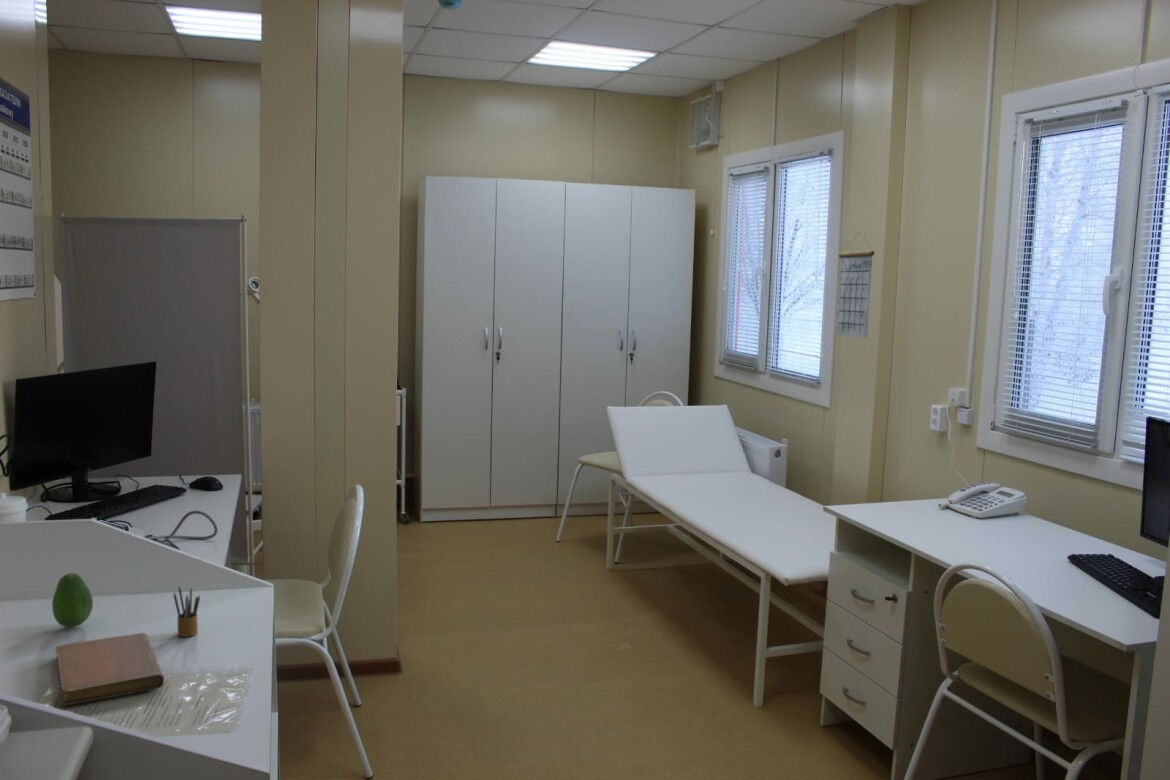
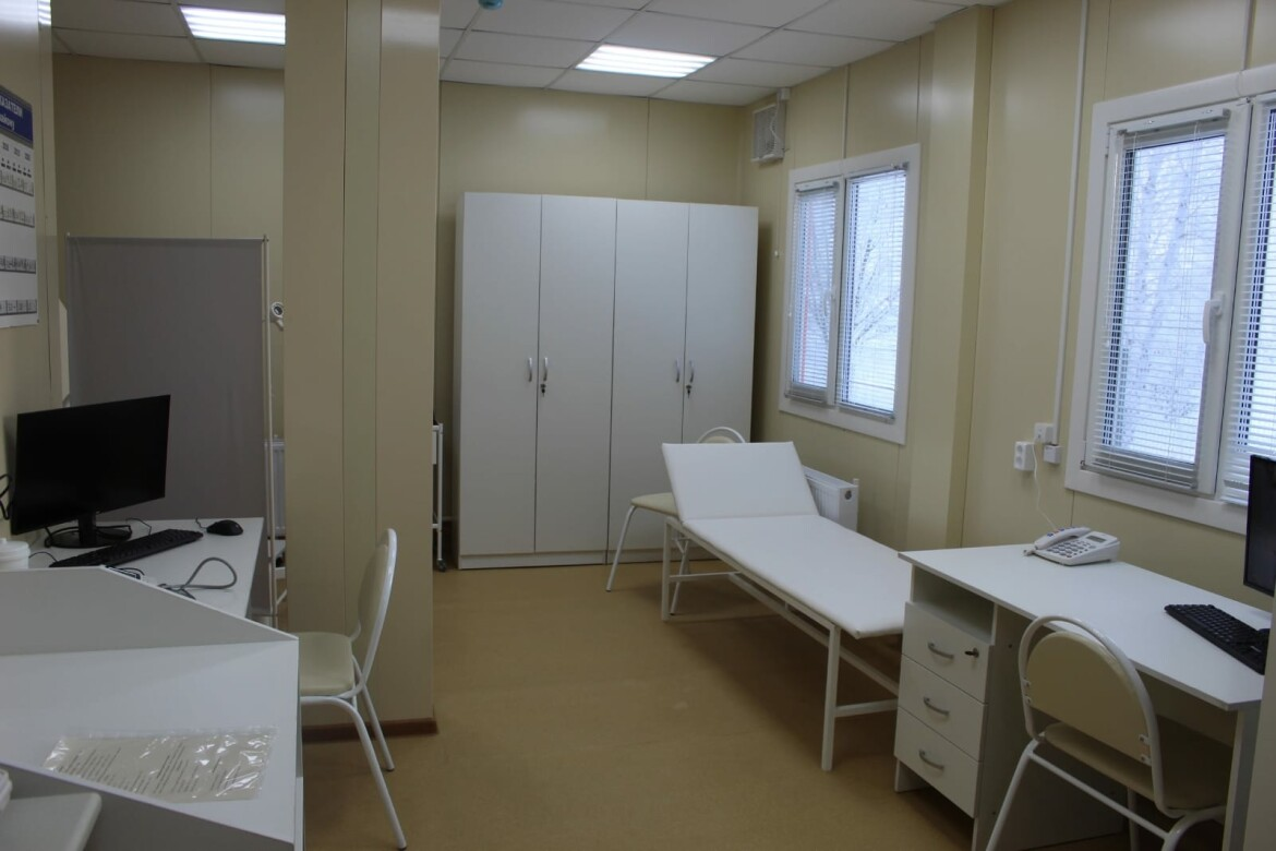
- notebook (108, 665)
- pencil box (186, 610)
- calendar (854, 284)
- fruit (72, 600)
